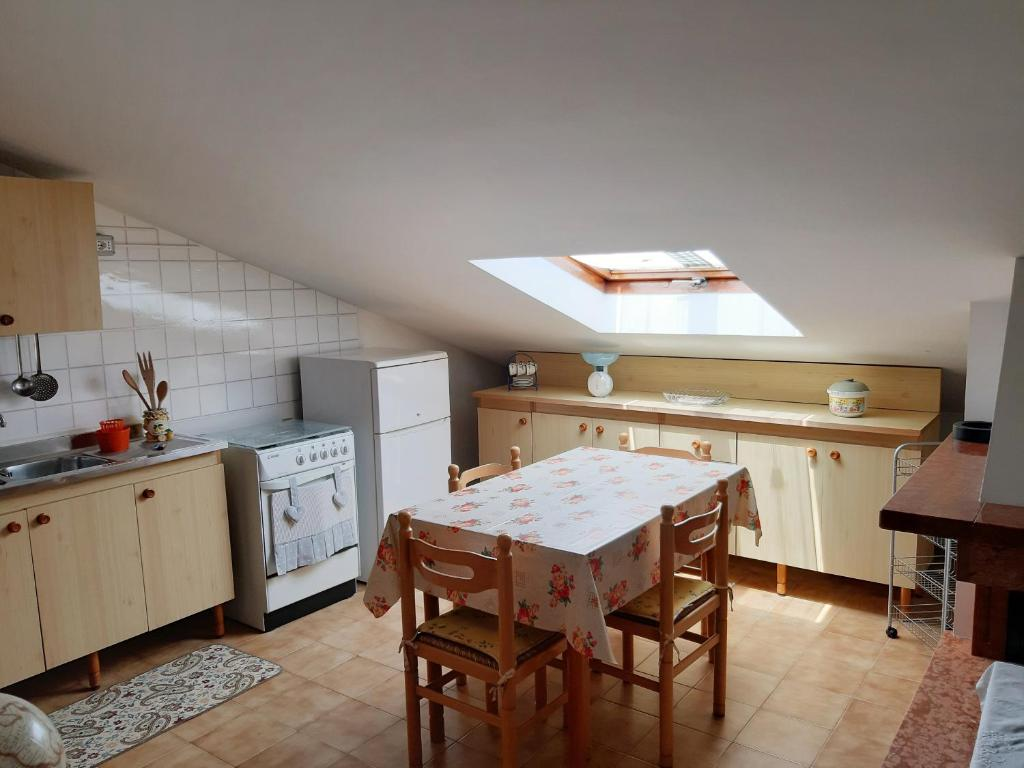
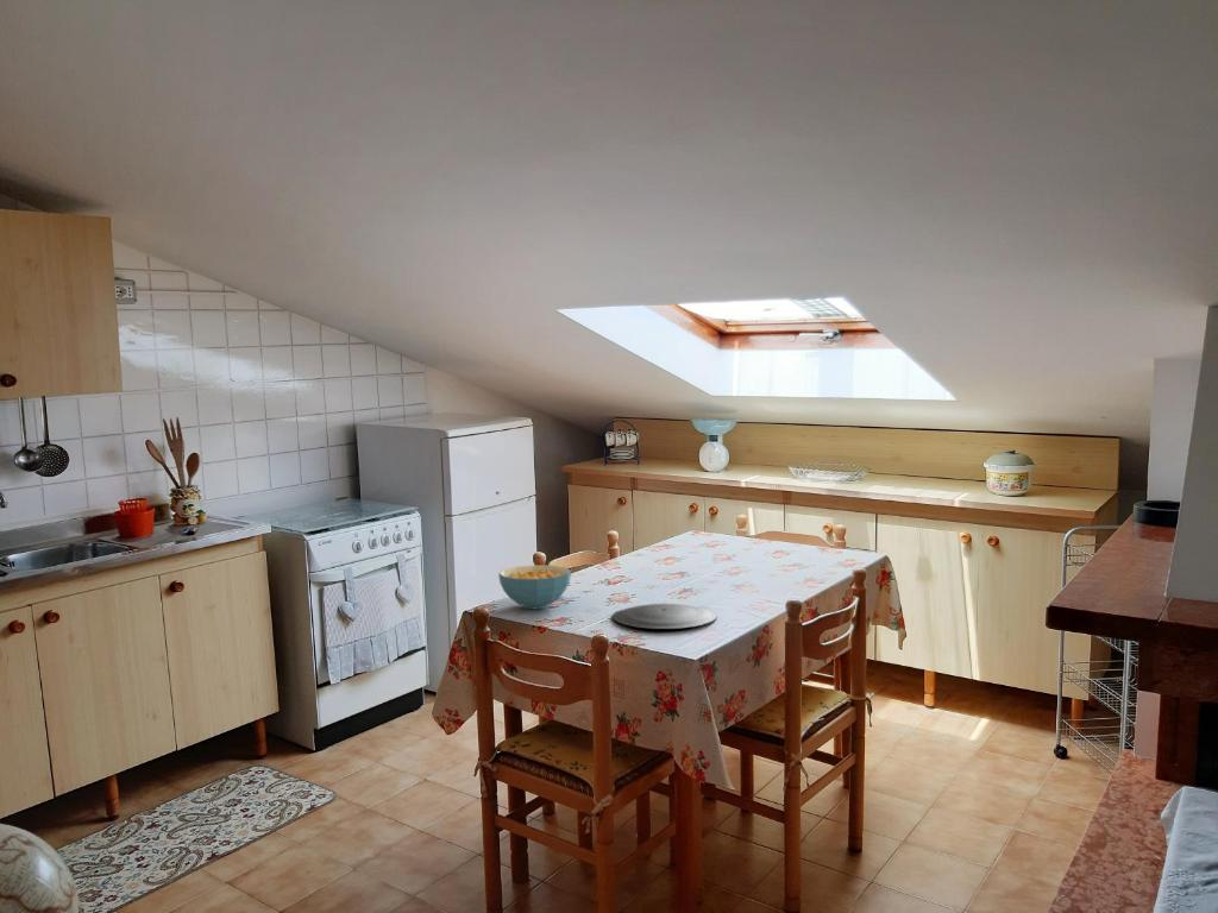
+ plate (664, 612)
+ cereal bowl (535, 588)
